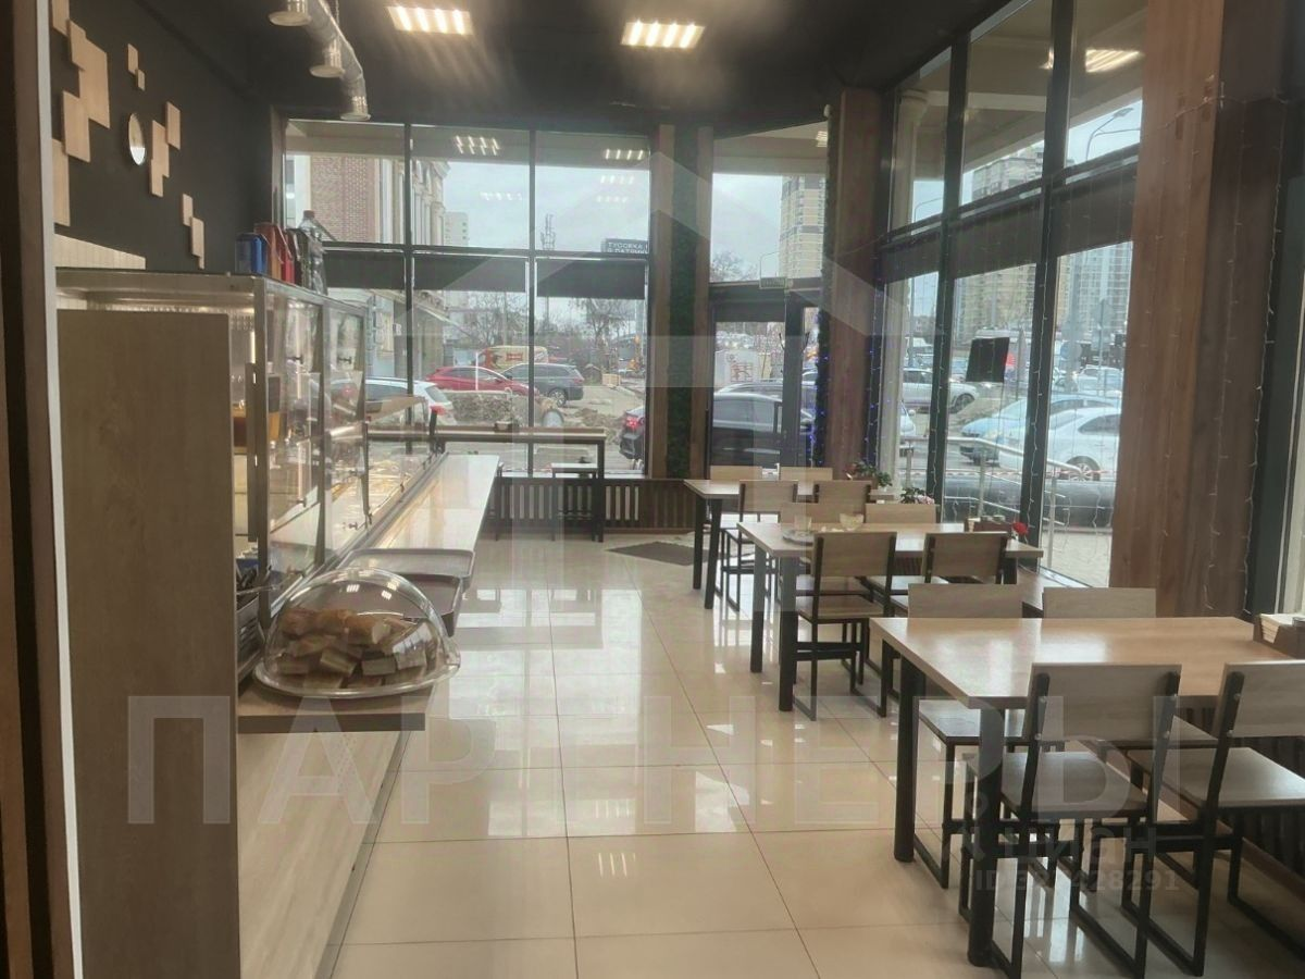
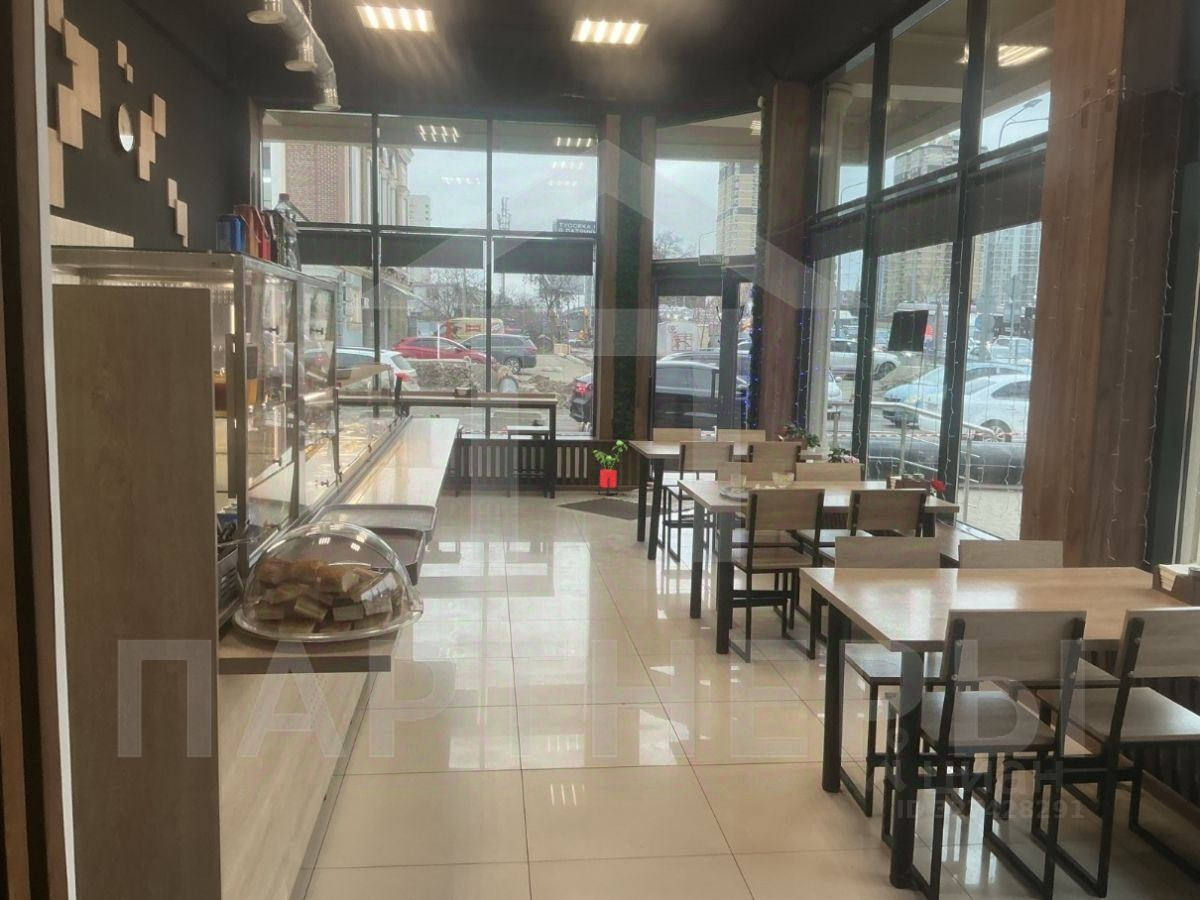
+ house plant (611, 467)
